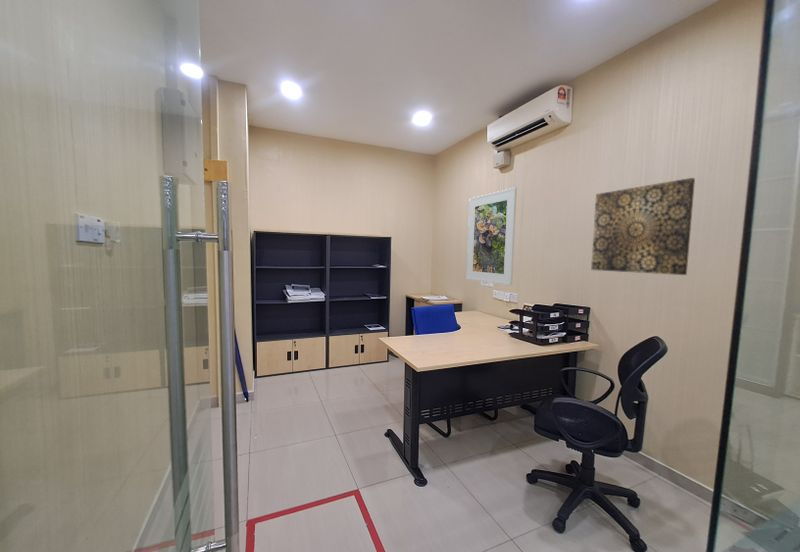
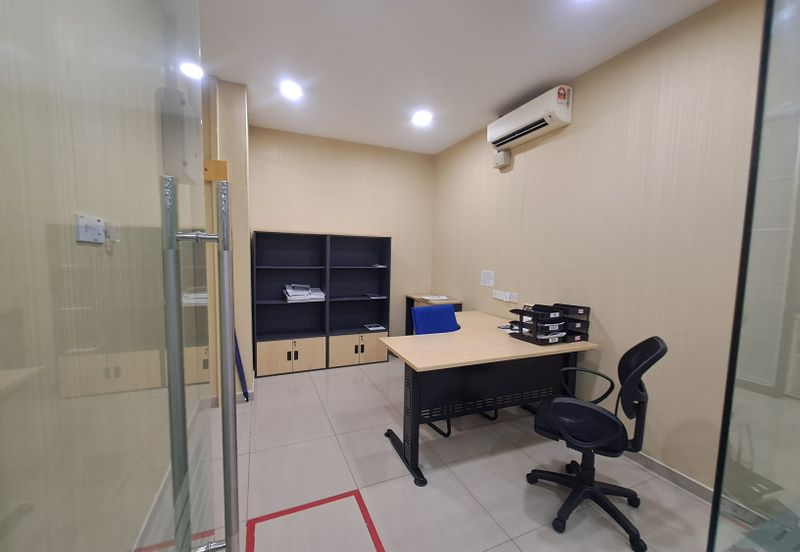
- wall art (636, 230)
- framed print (488, 238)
